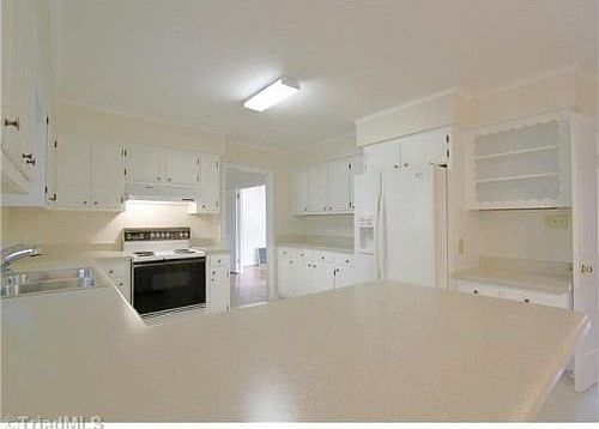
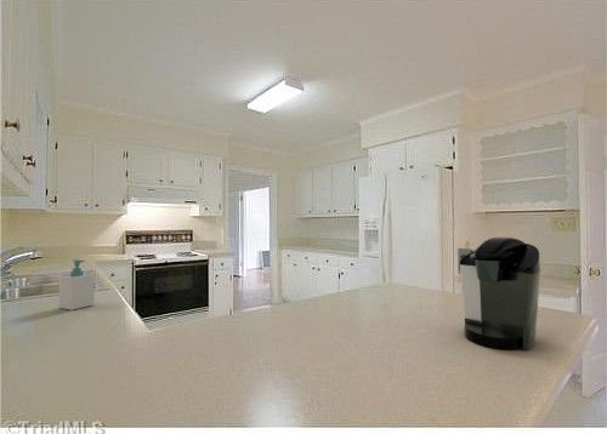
+ coffee maker (481, 282)
+ soap bottle (76, 282)
